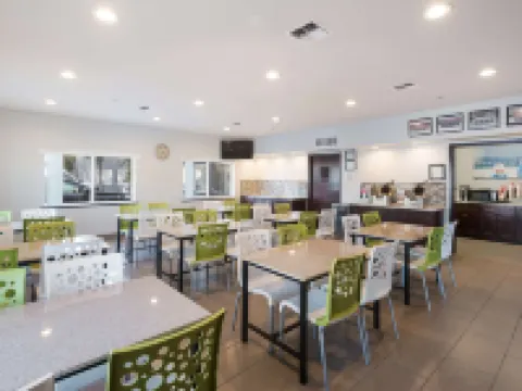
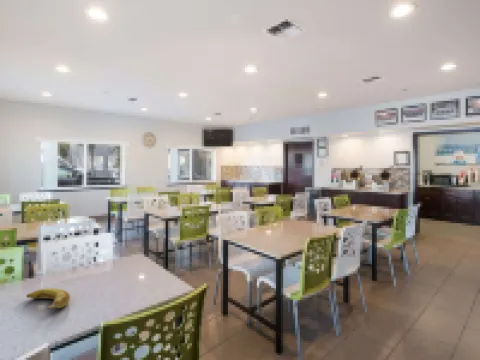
+ banana (47, 298)
